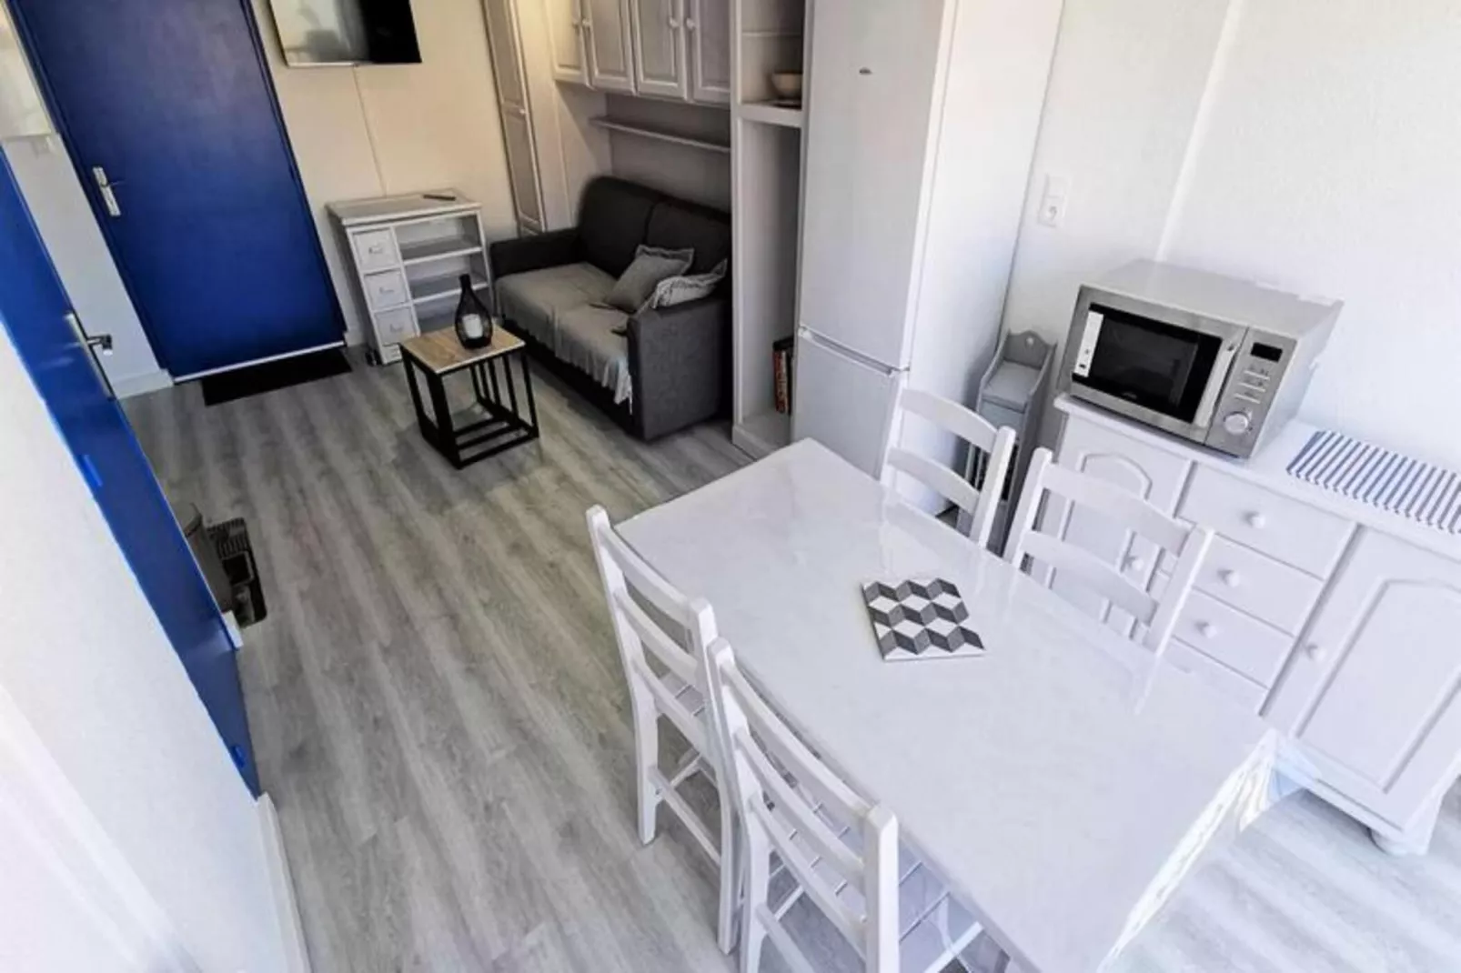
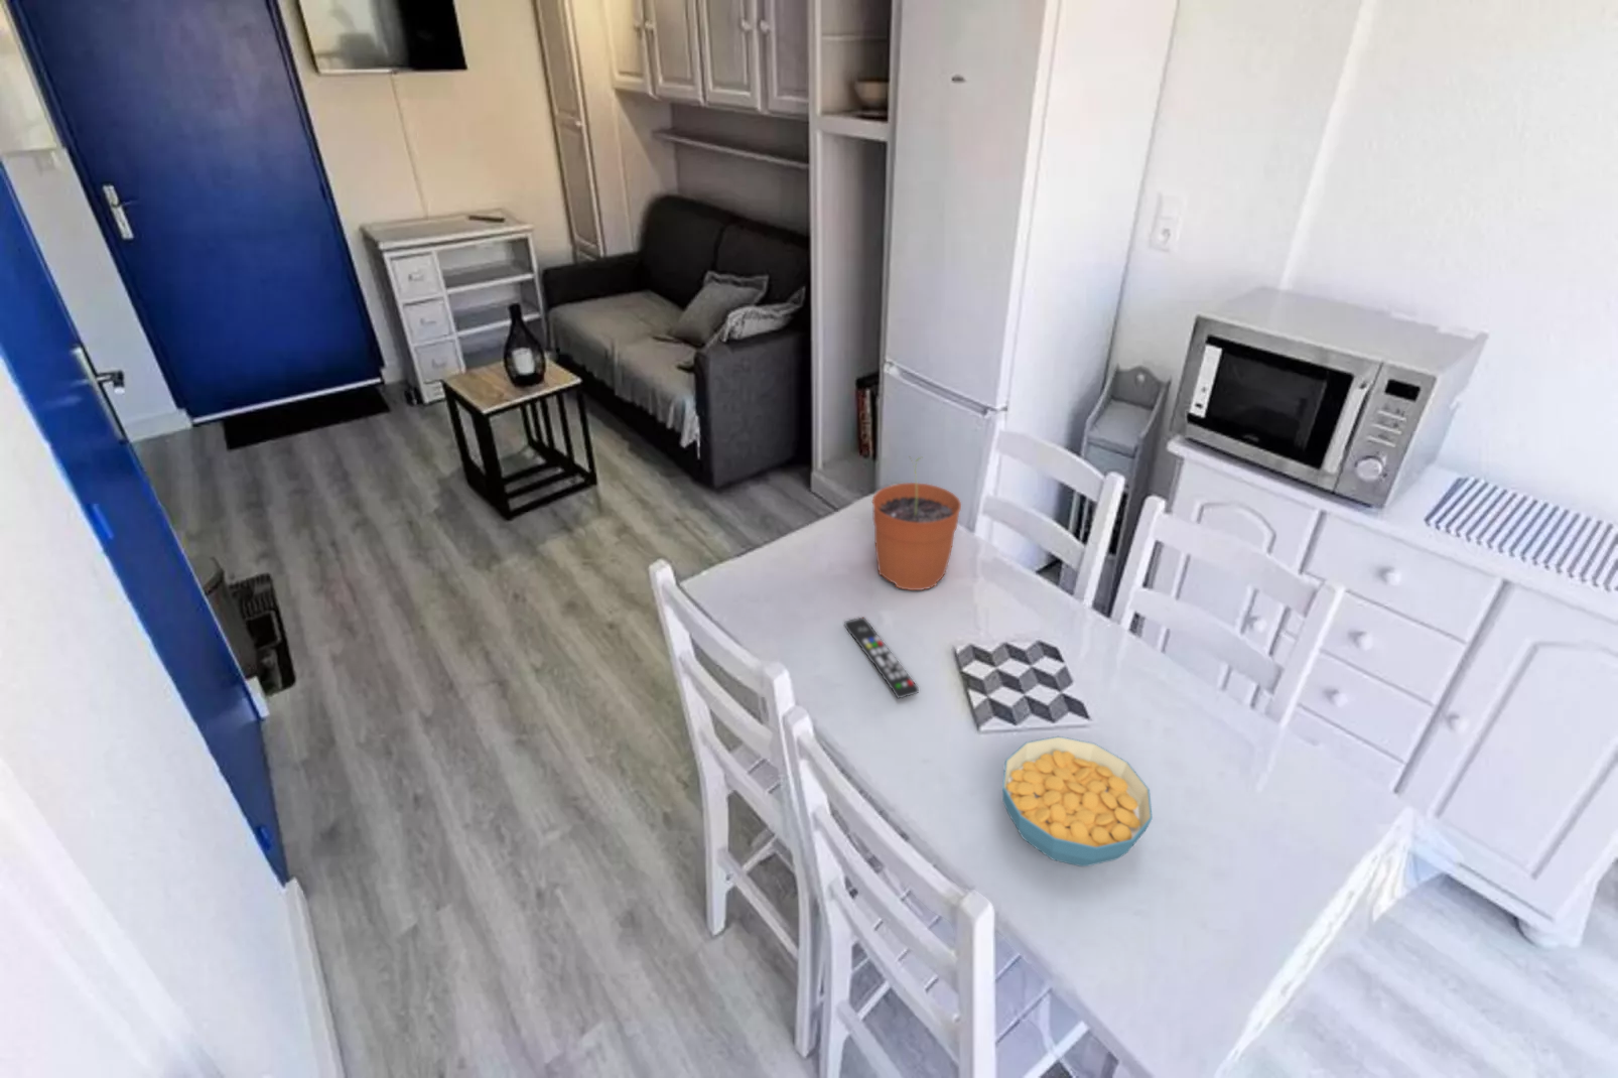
+ plant pot (914, 520)
+ cereal bowl (1069, 812)
+ remote control (878, 654)
